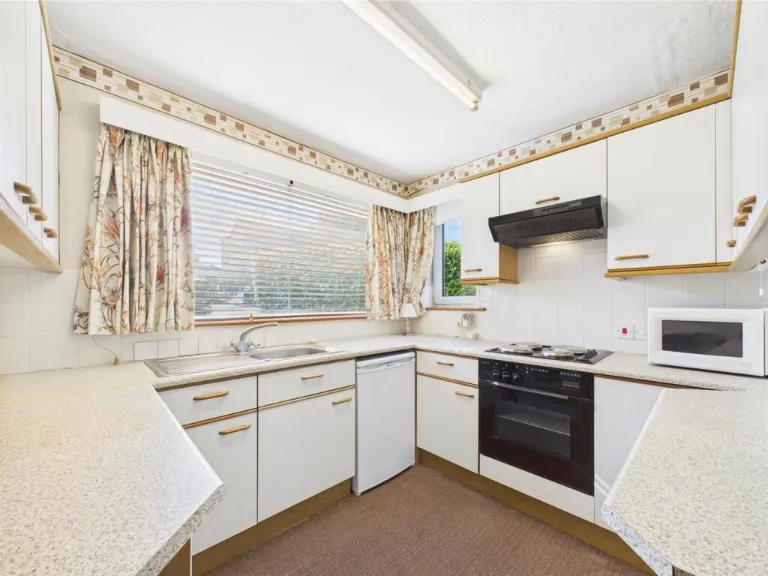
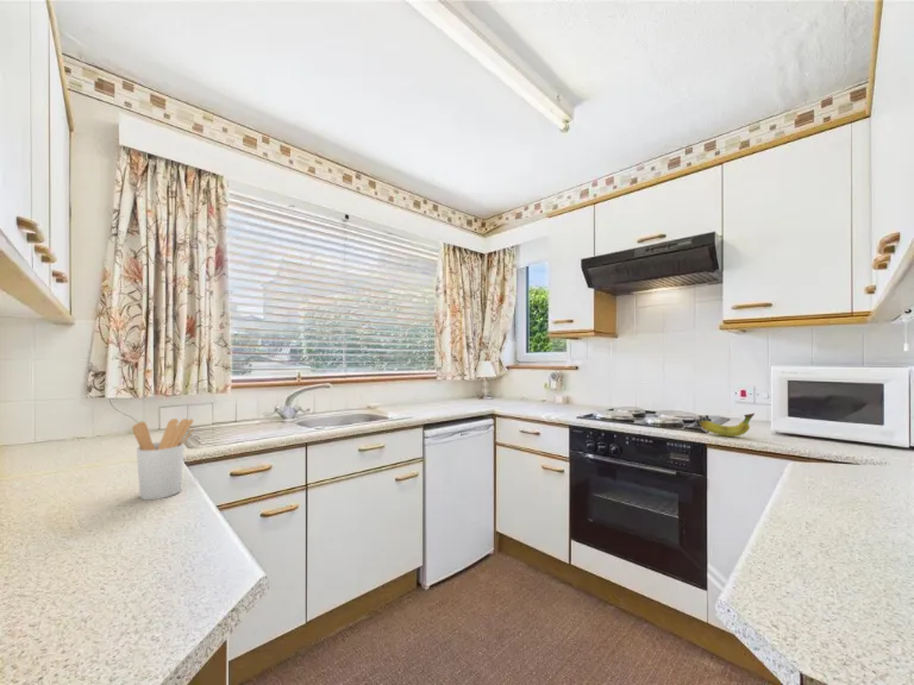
+ utensil holder (167, 454)
+ fruit (725, 426)
